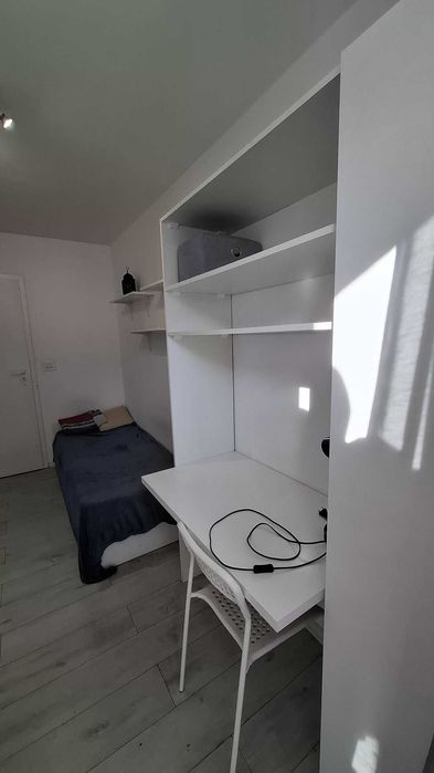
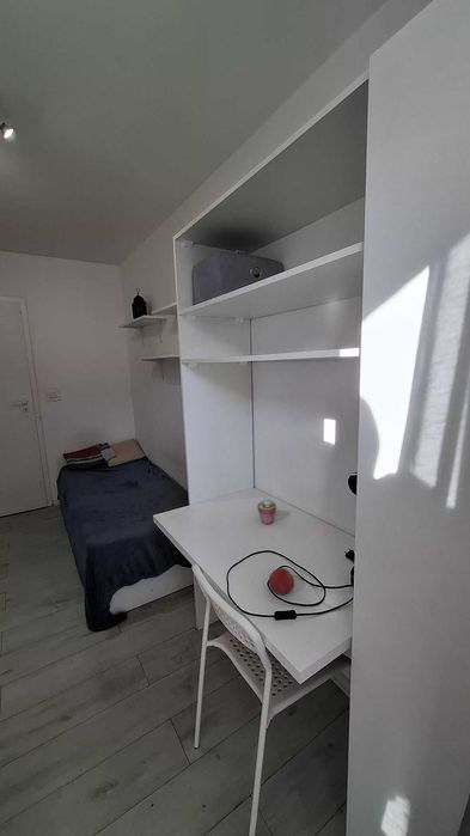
+ apple (281, 581)
+ potted succulent (267, 509)
